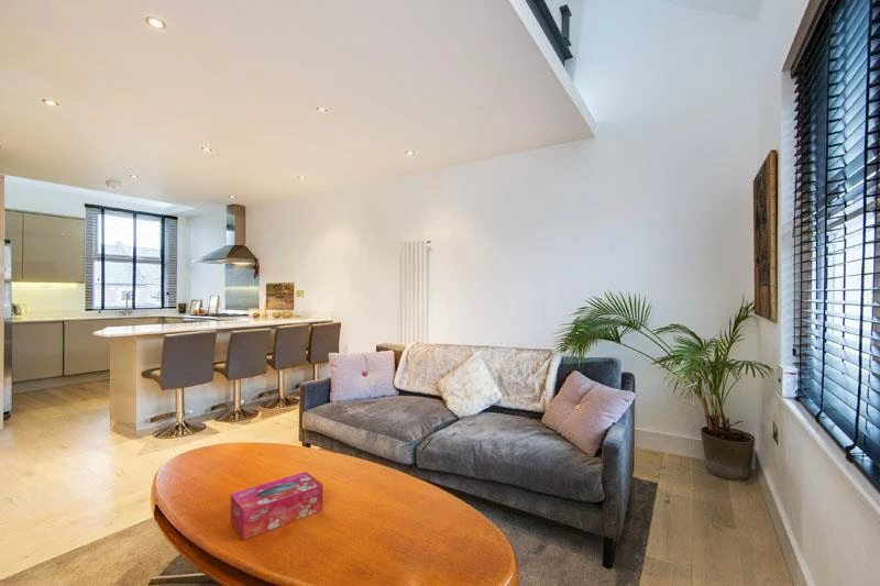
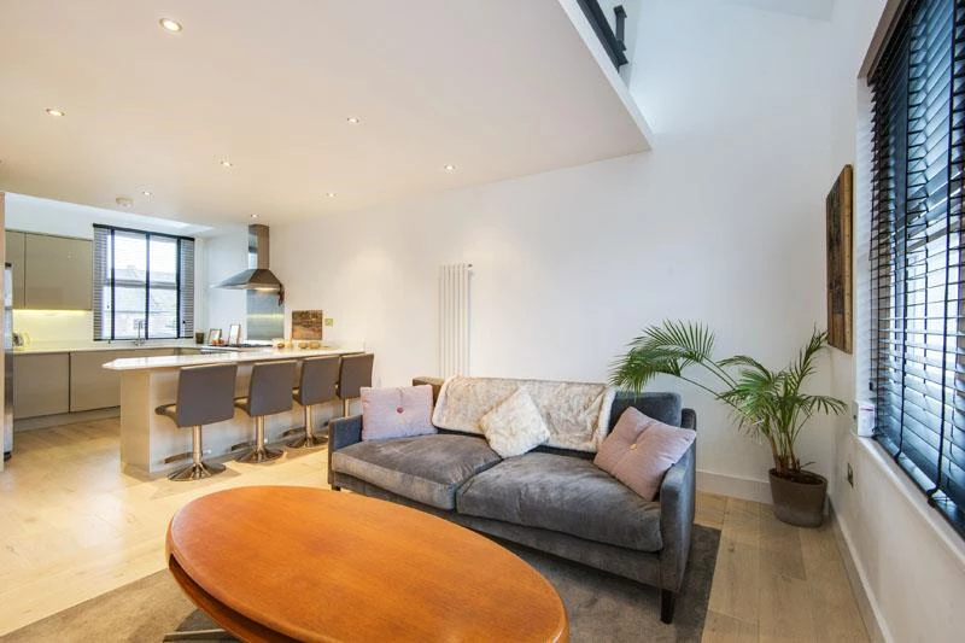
- tissue box (277, 501)
